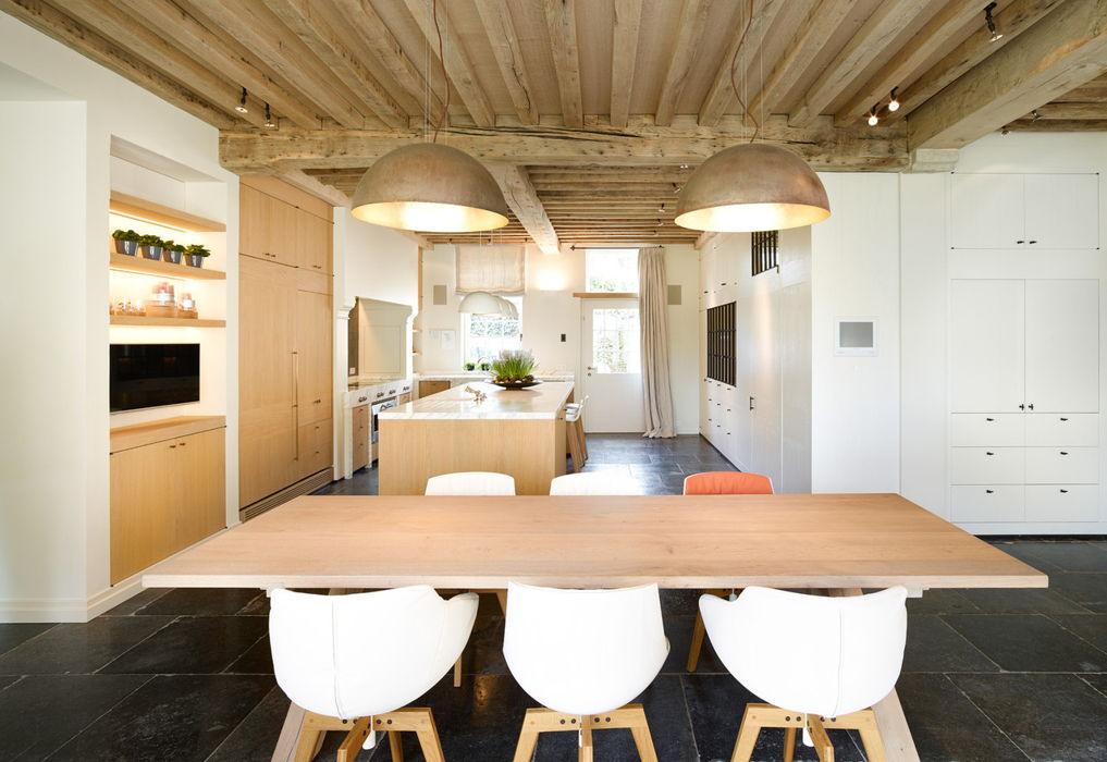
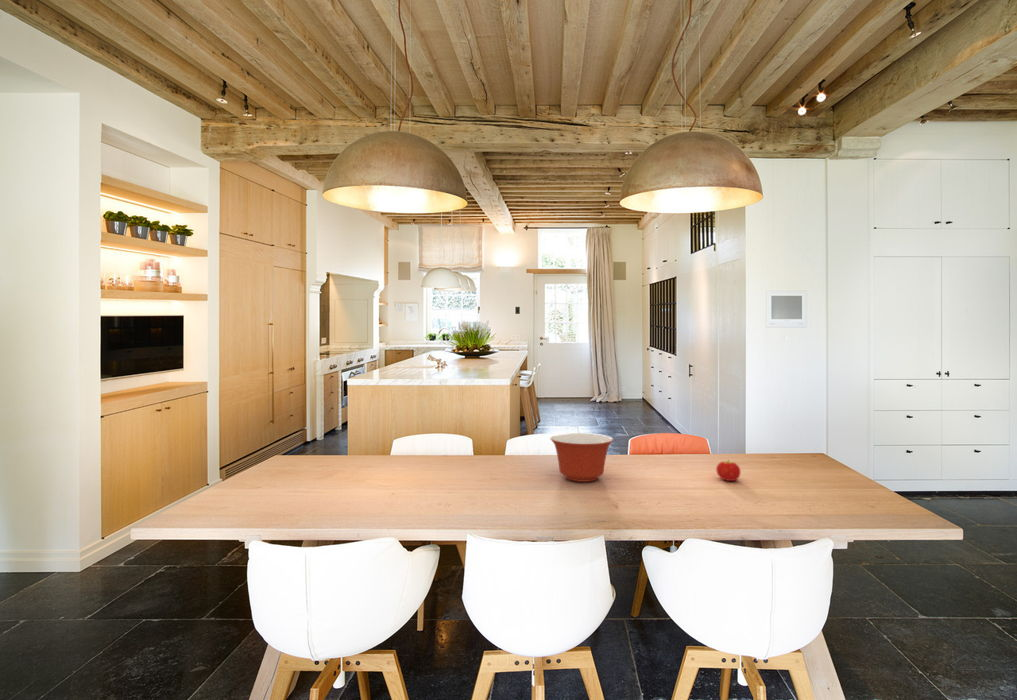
+ fruit (728, 469)
+ mixing bowl (581, 457)
